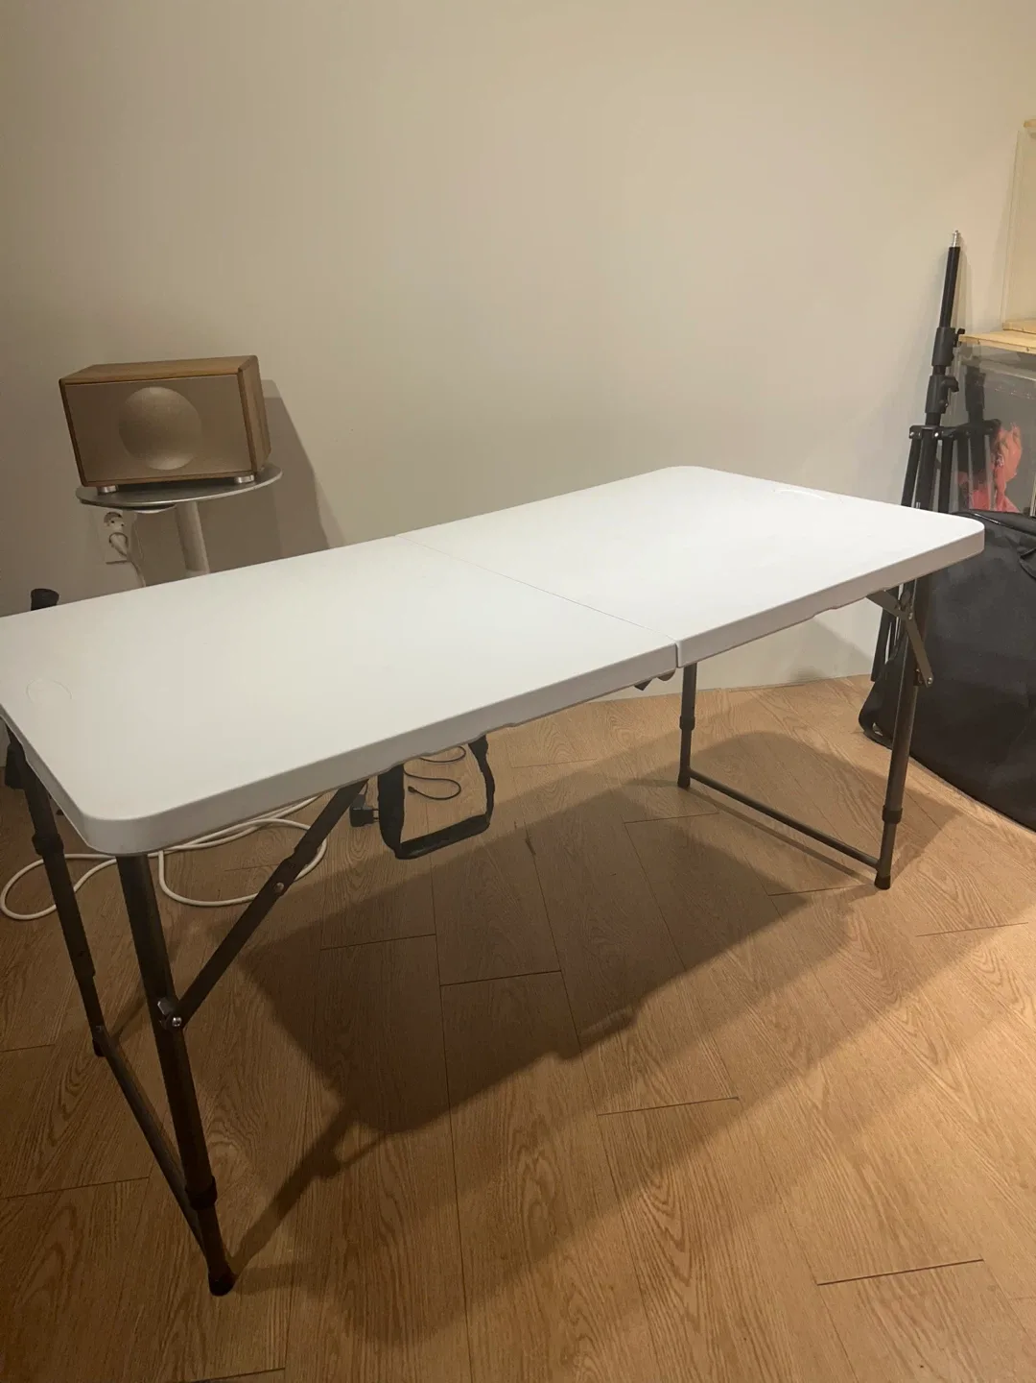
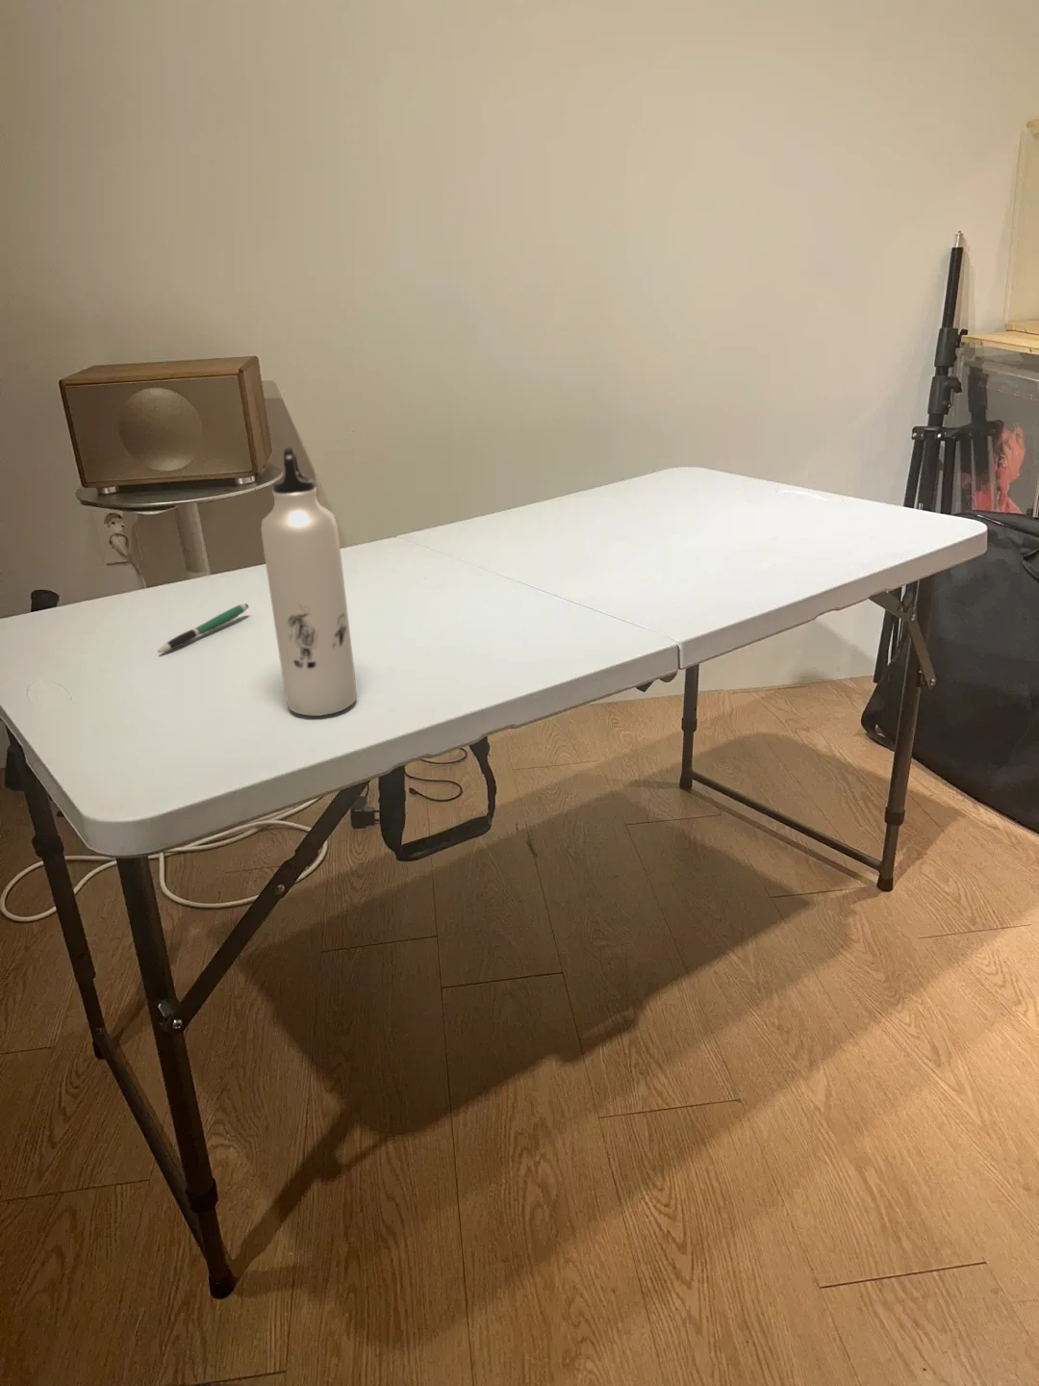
+ pen (204, 626)
+ water bottle (306, 583)
